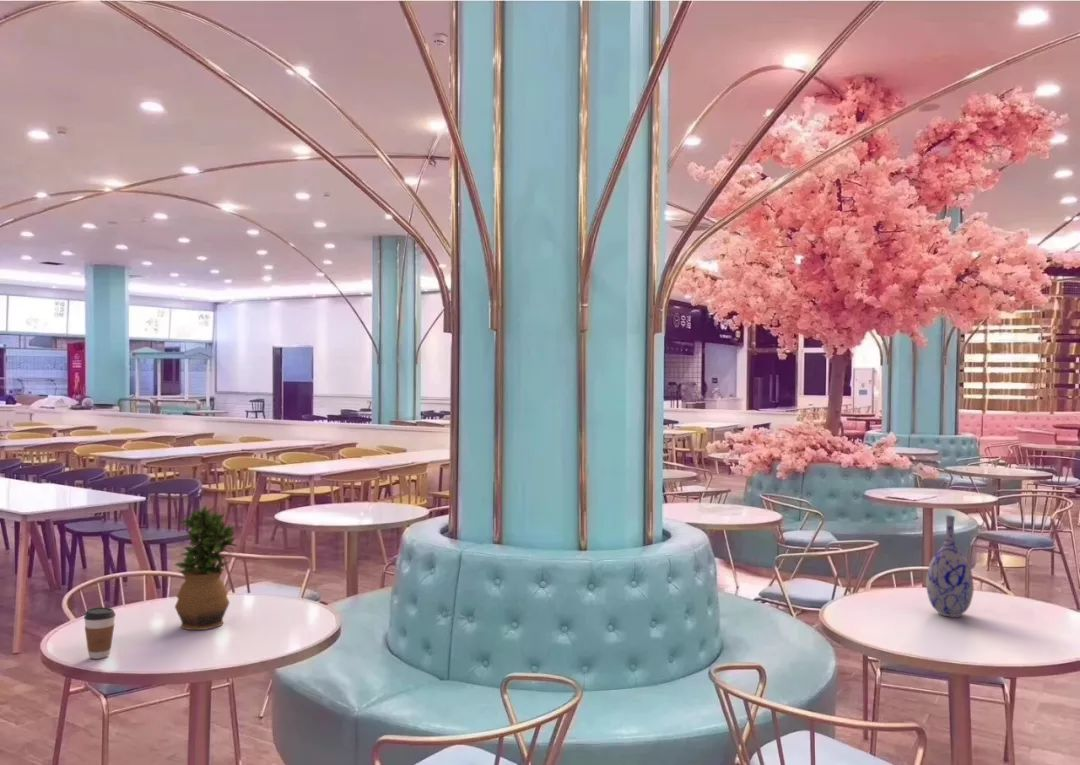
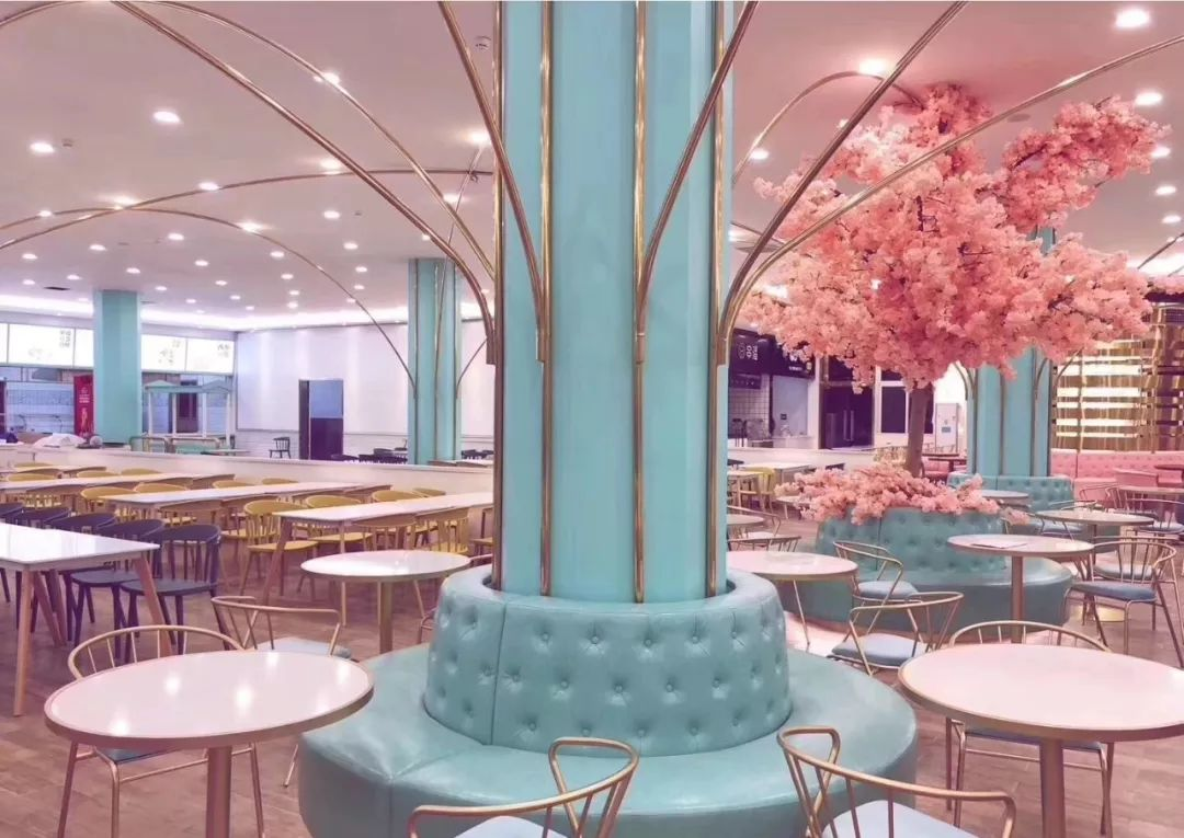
- coffee cup (99, 633)
- potted plant (210, 563)
- vase (949, 564)
